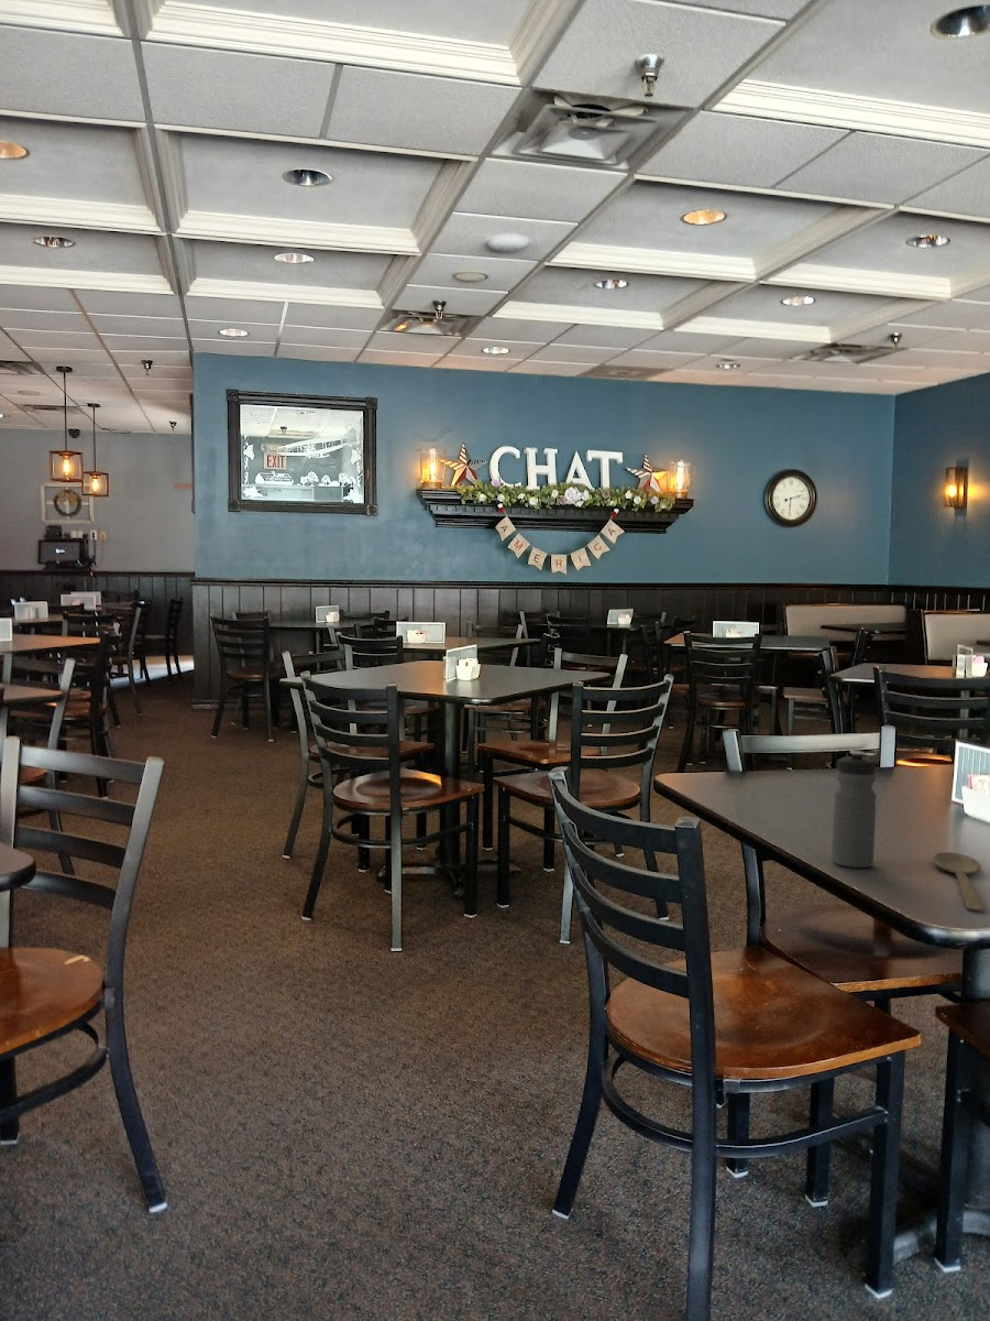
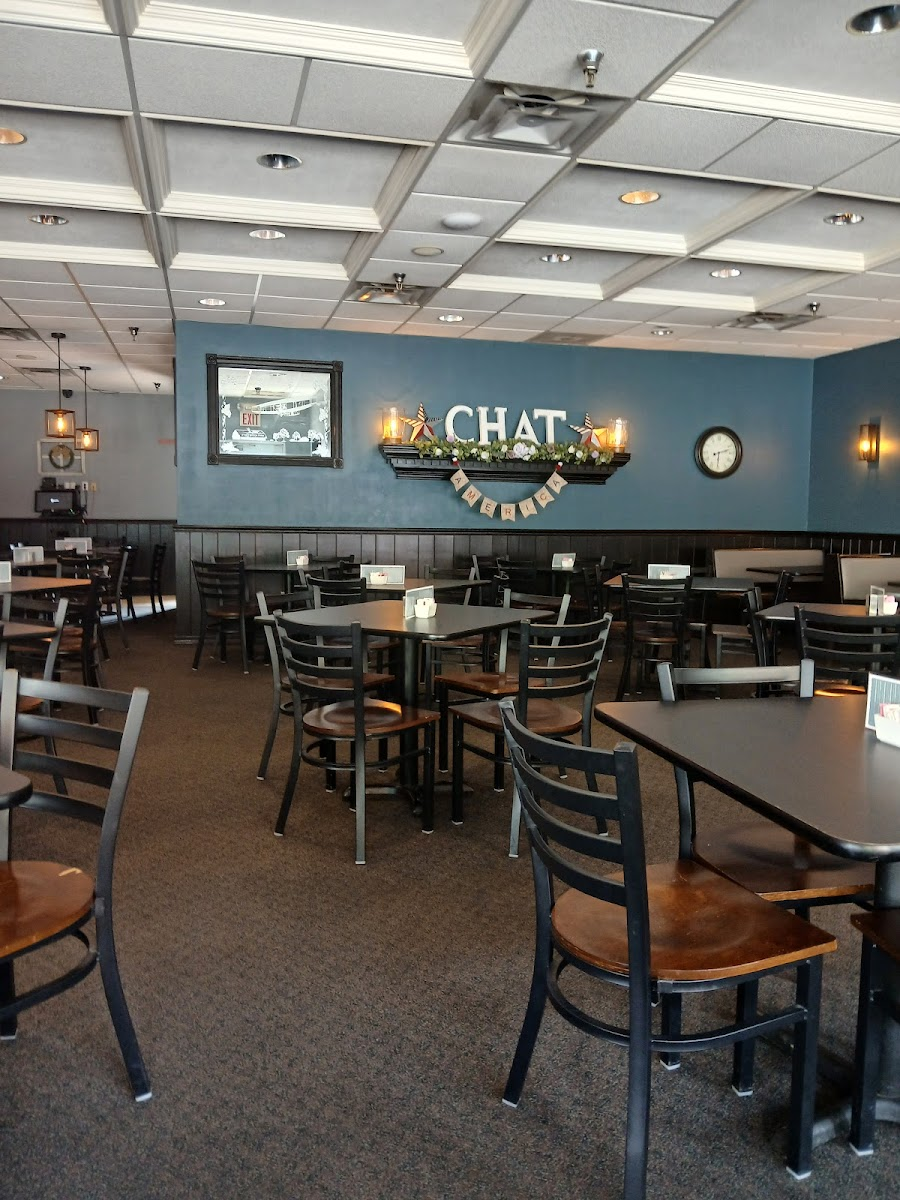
- water bottle (854, 807)
- wooden spoon (963, 878)
